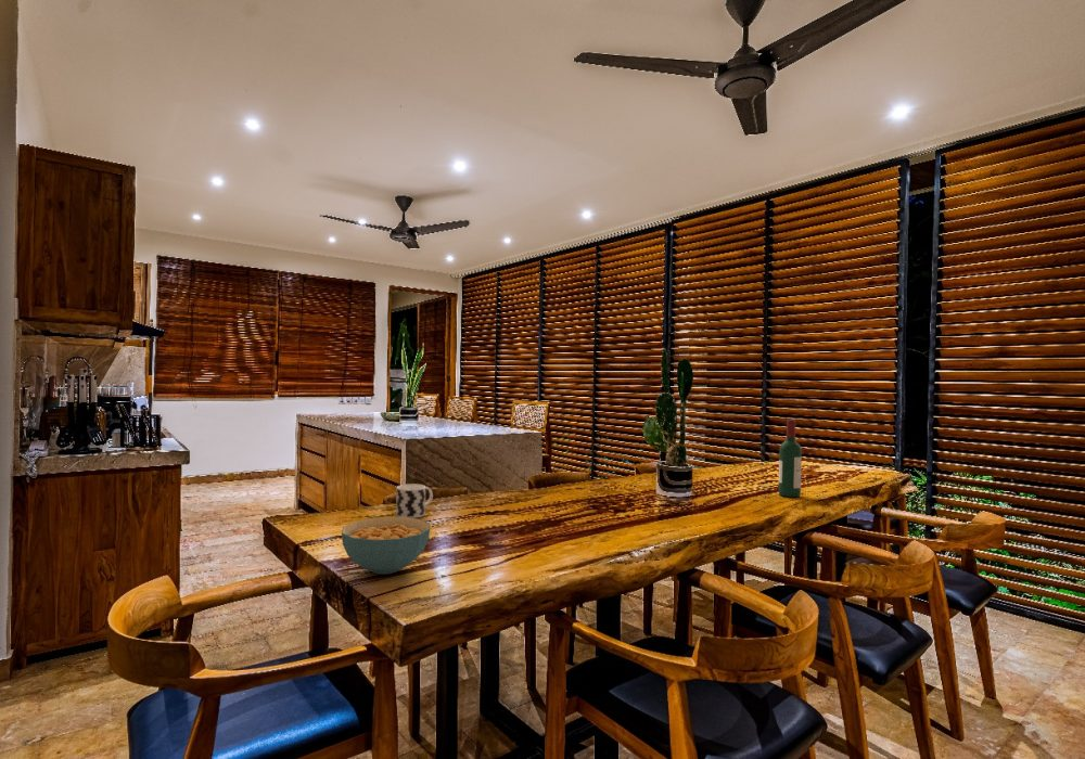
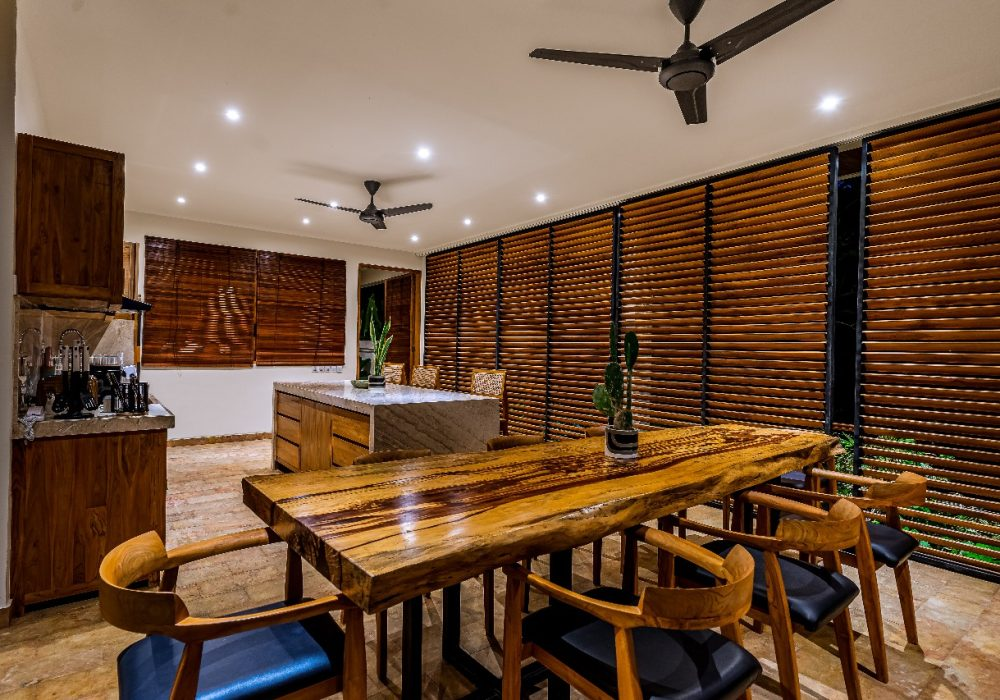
- wine bottle (790, 458)
- cup (414, 500)
- cereal bowl (385, 549)
